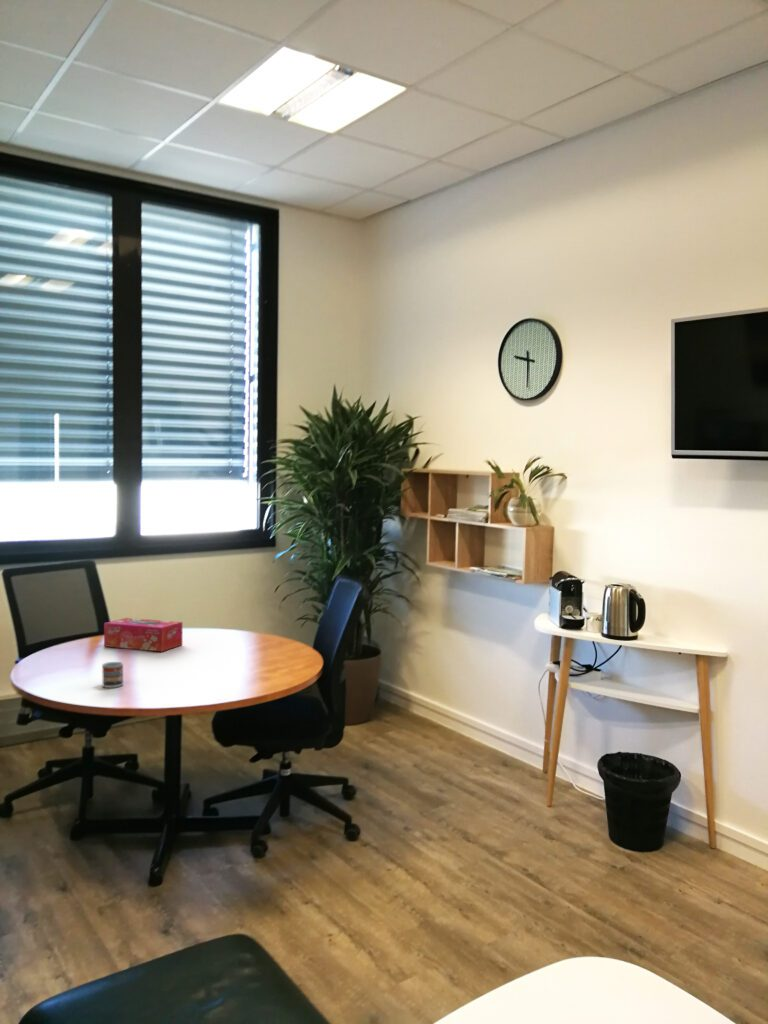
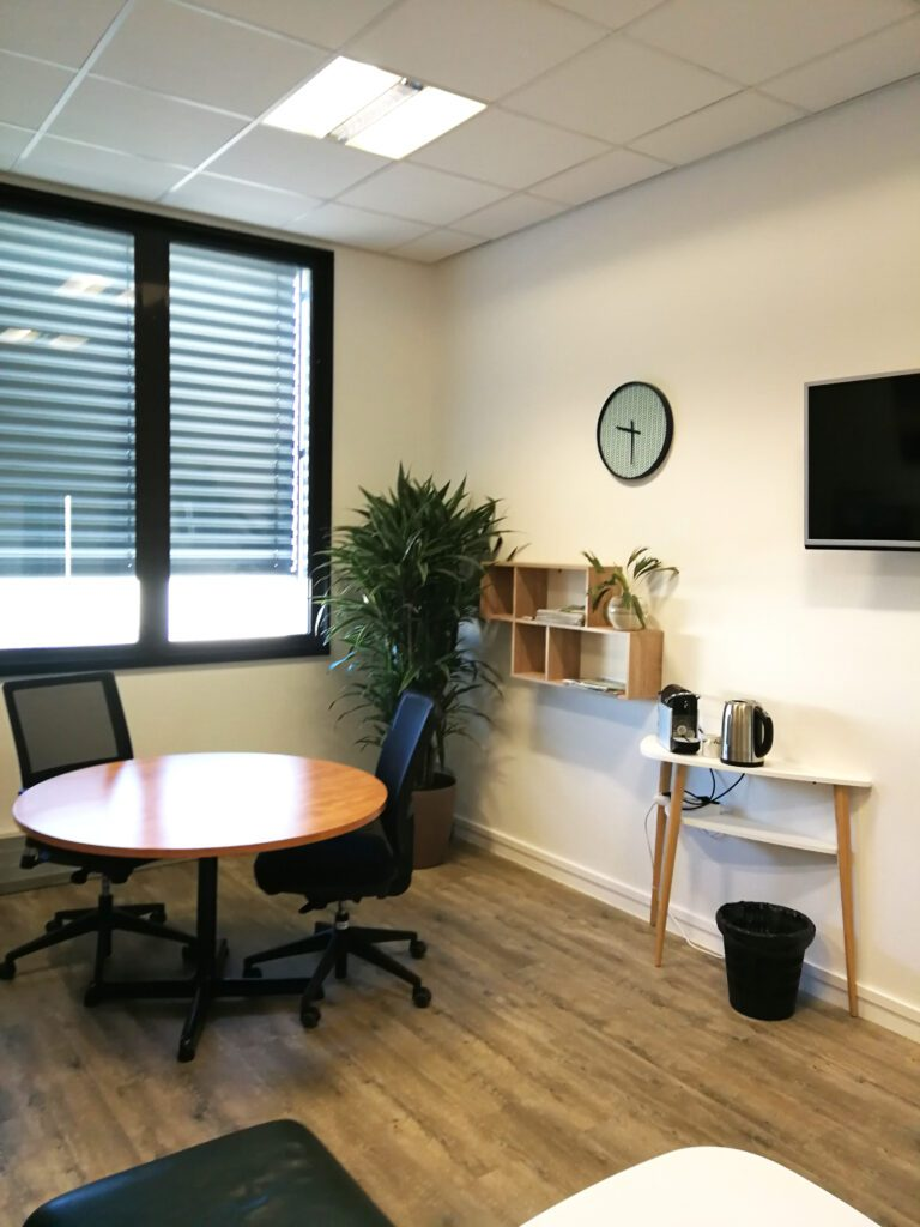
- cup (114, 673)
- tissue box (143, 634)
